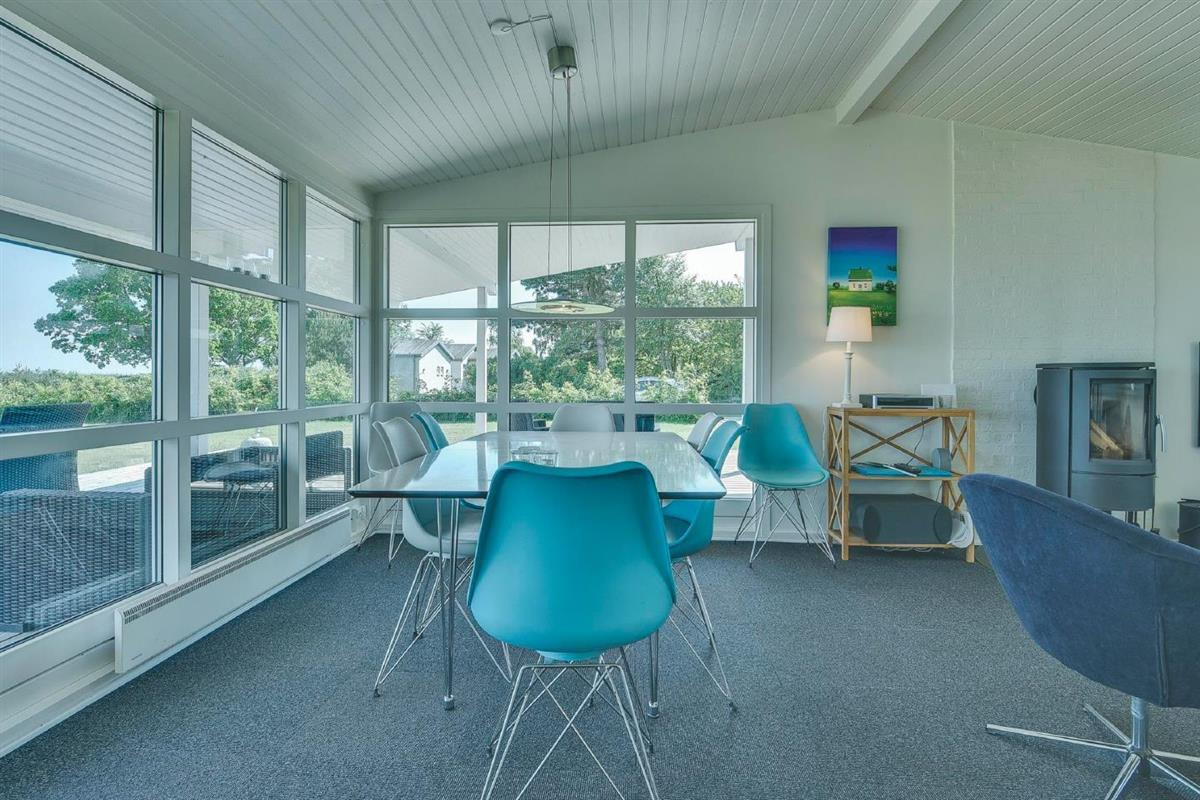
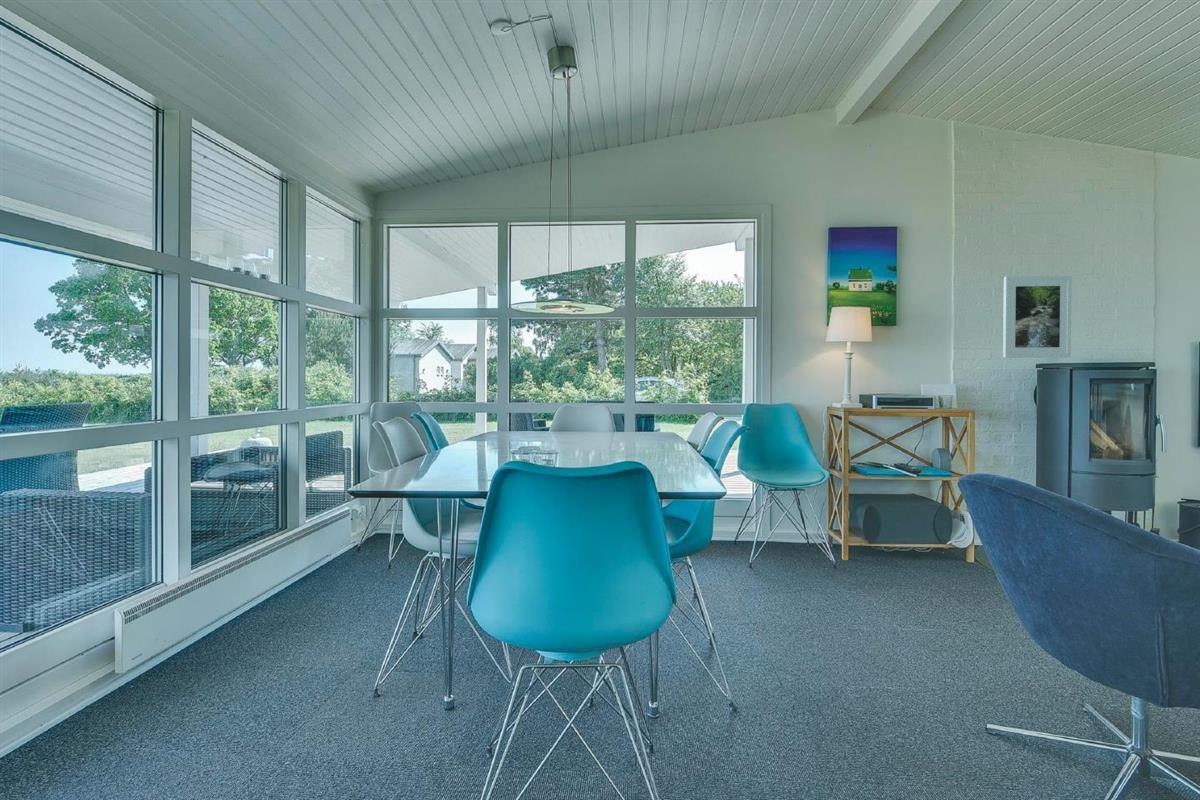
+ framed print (1037, 316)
